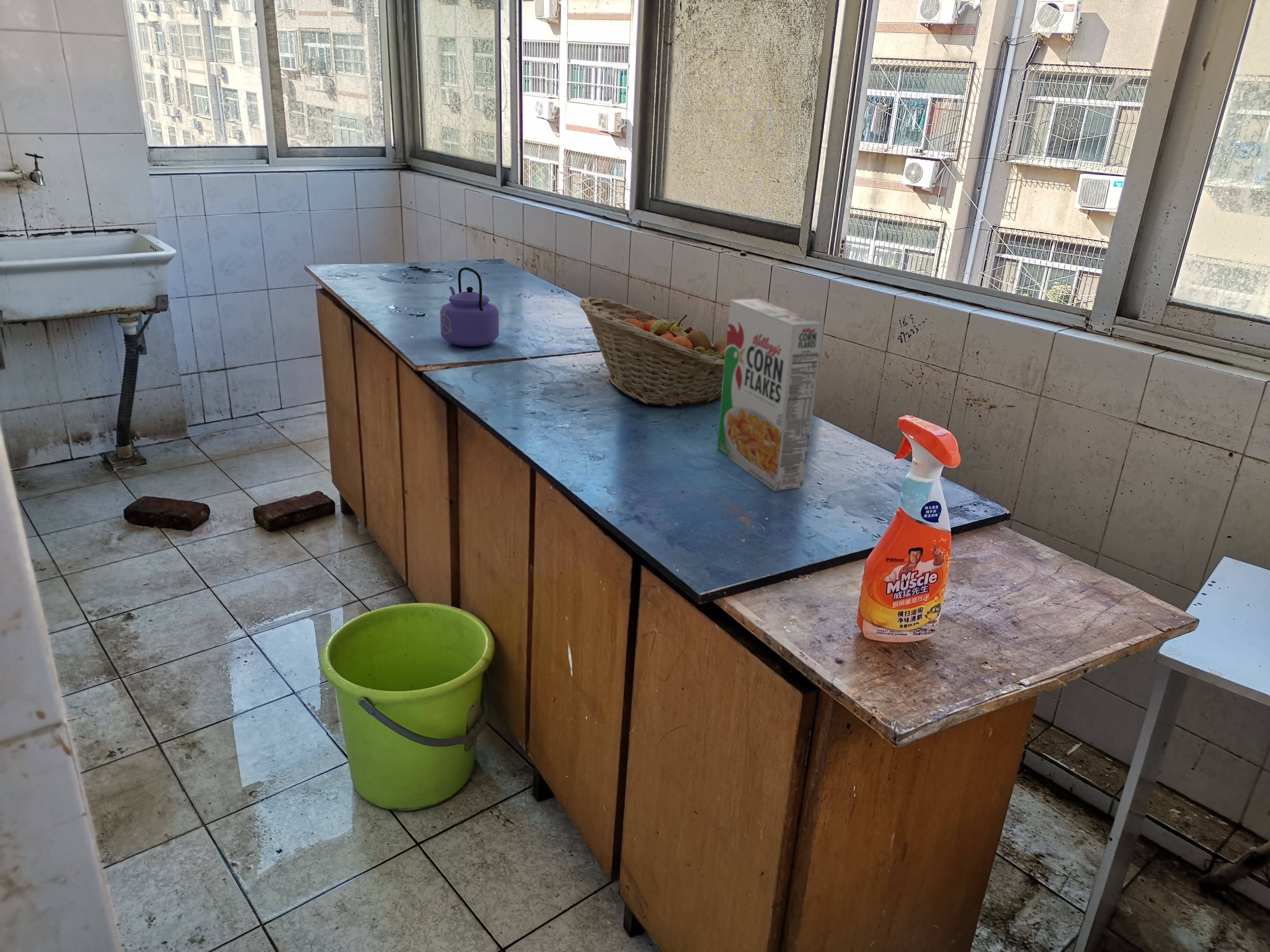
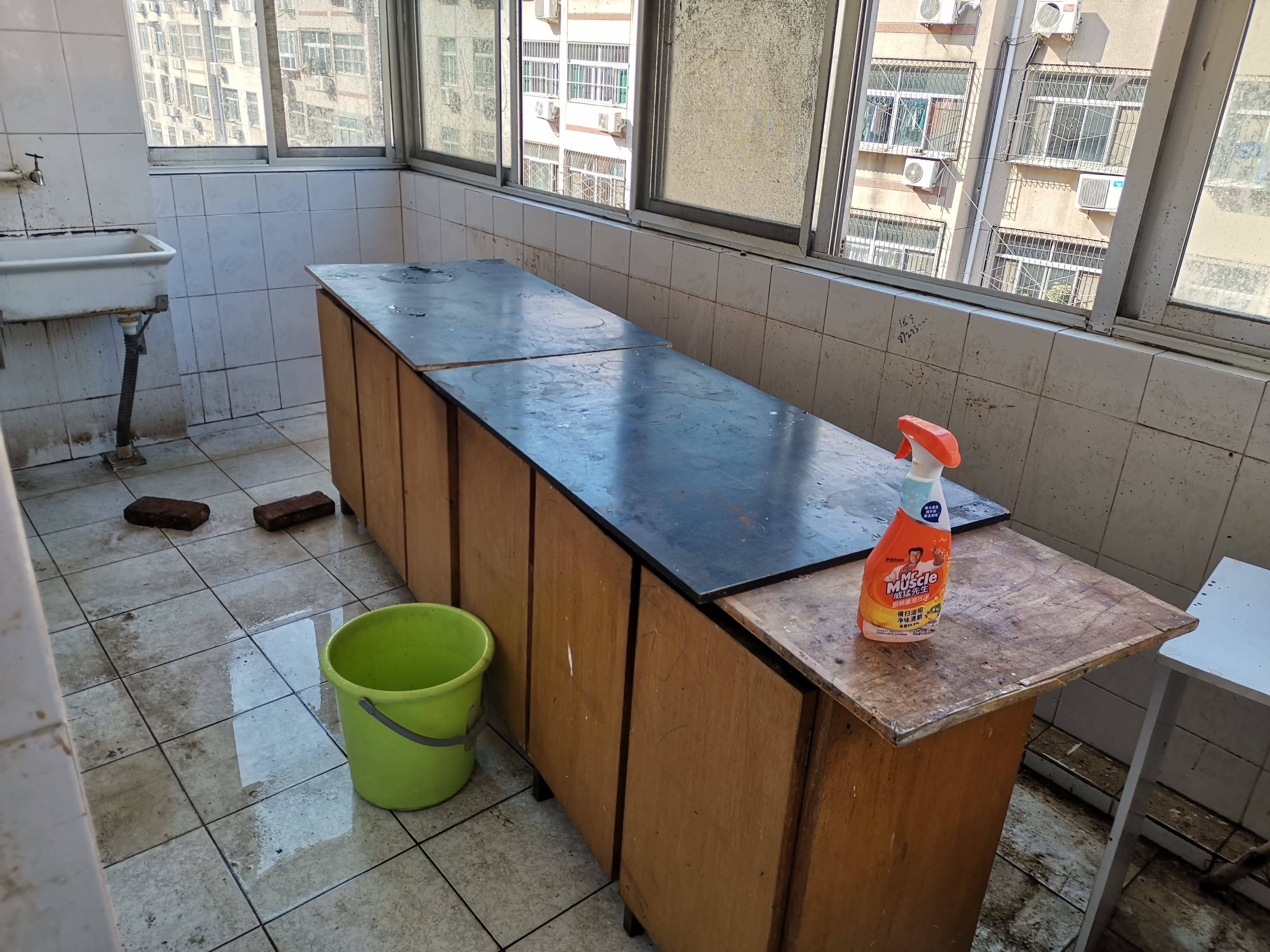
- kettle (466, 303)
- fruit basket (660, 347)
- cereal box (766, 392)
